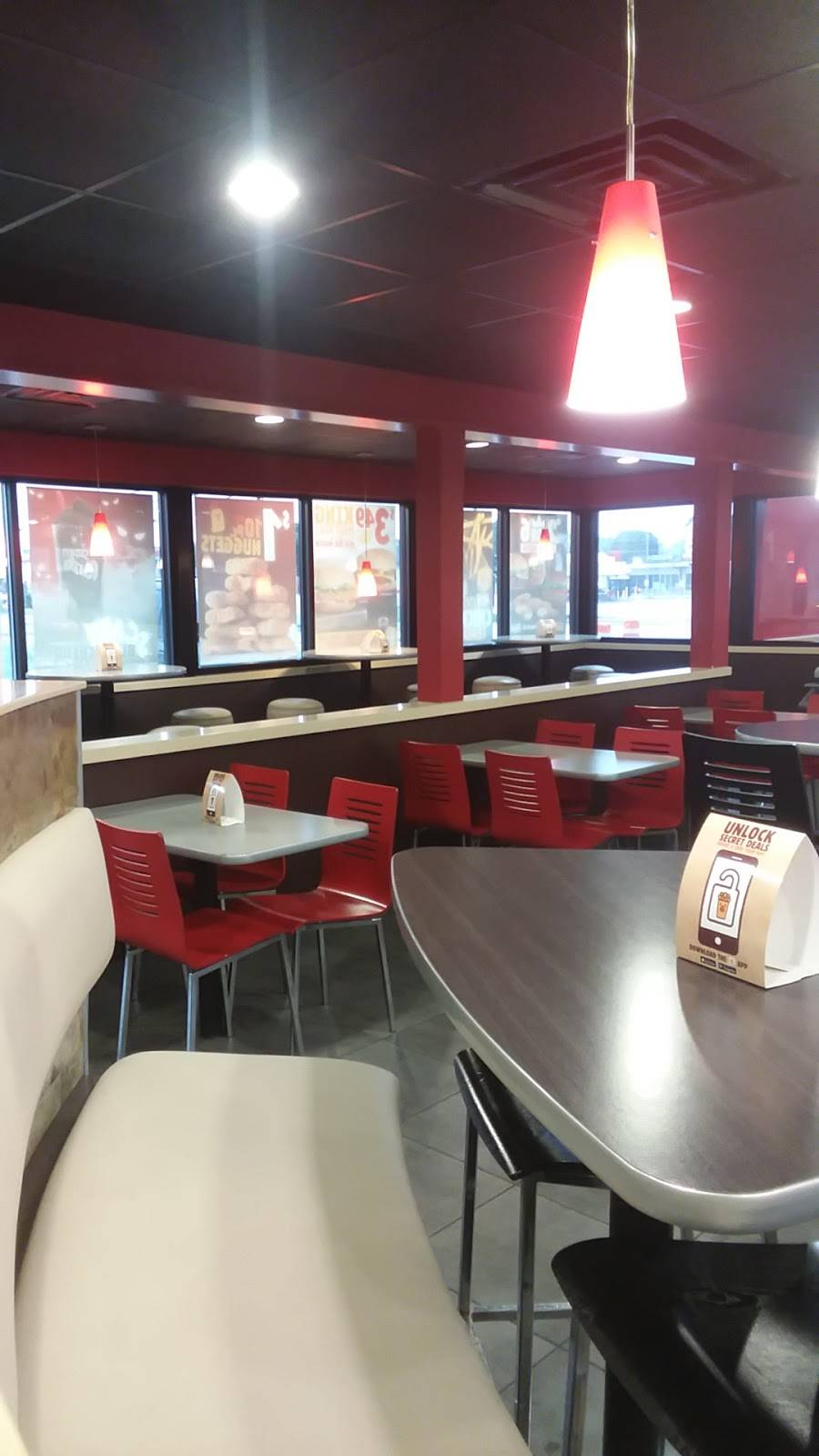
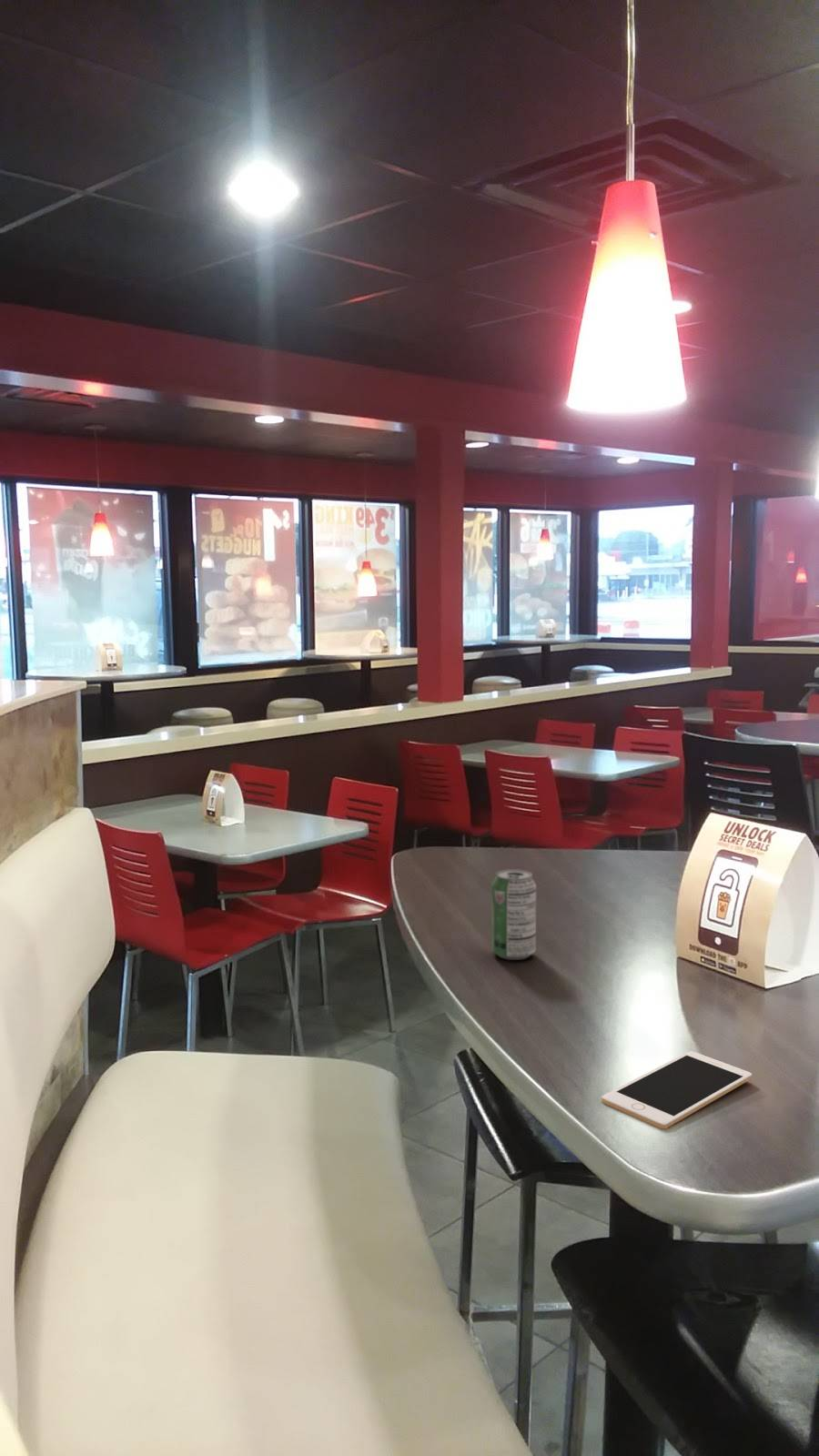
+ beverage can (513, 913)
+ cell phone (678, 1087)
